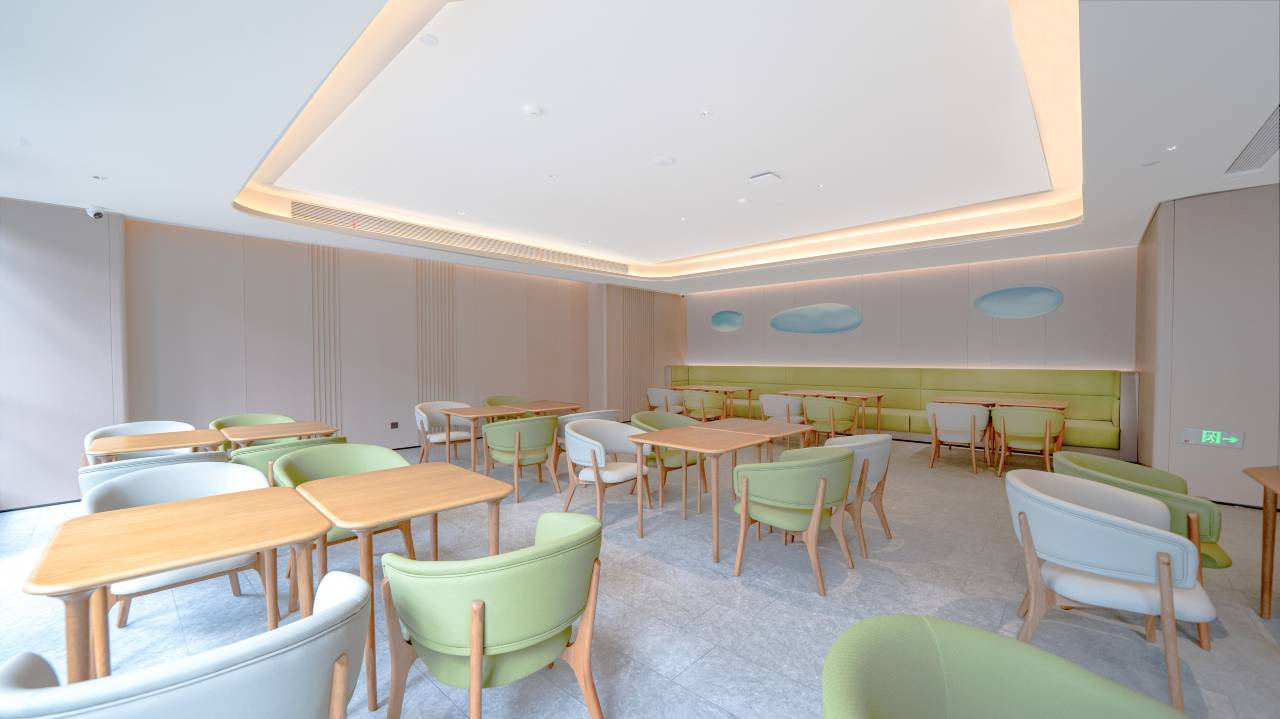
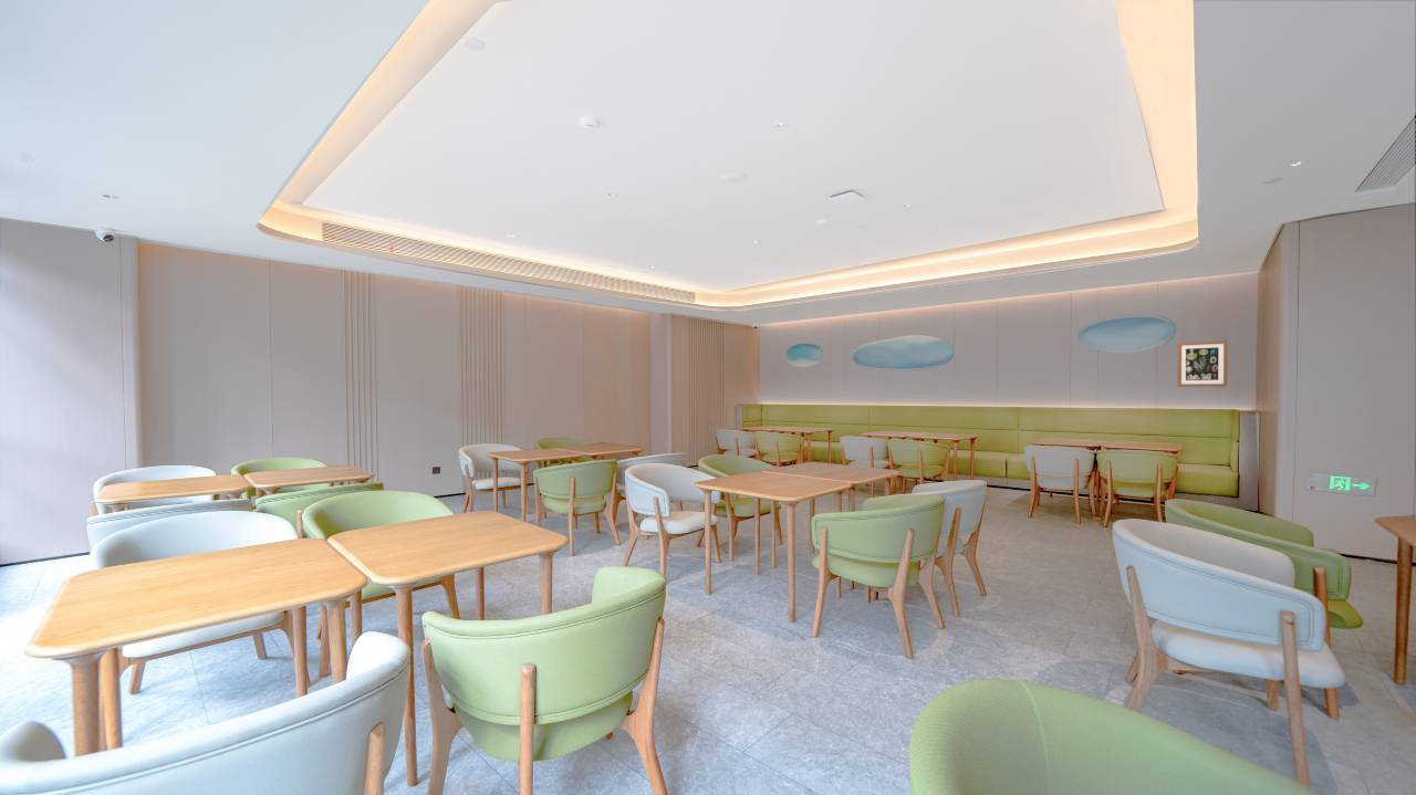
+ wall art (1201, 364)
